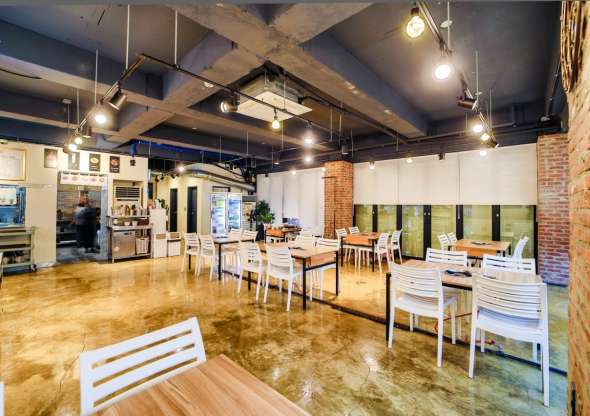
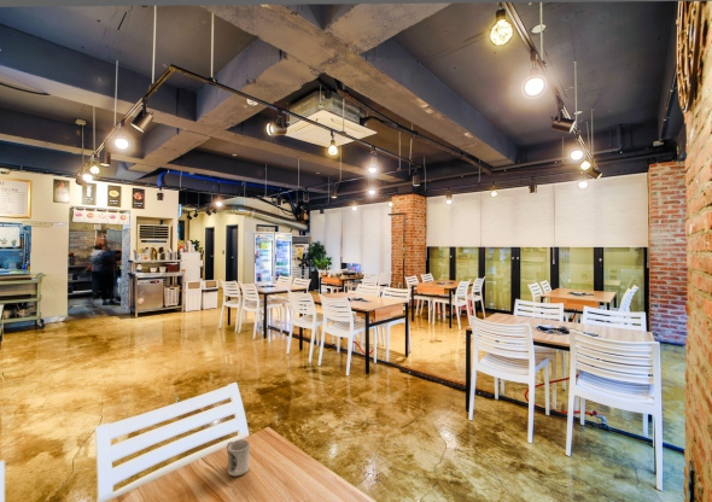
+ cup (235, 455)
